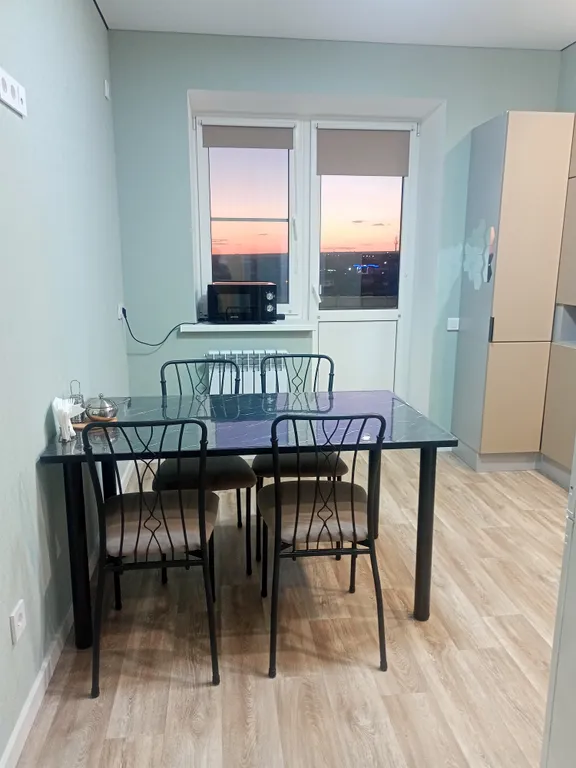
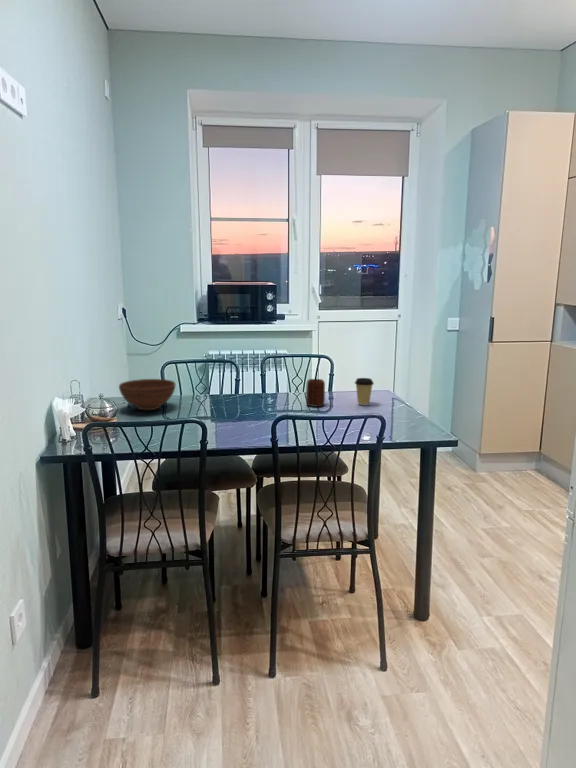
+ mug (315, 391)
+ coffee cup (363, 391)
+ bowl (148, 396)
